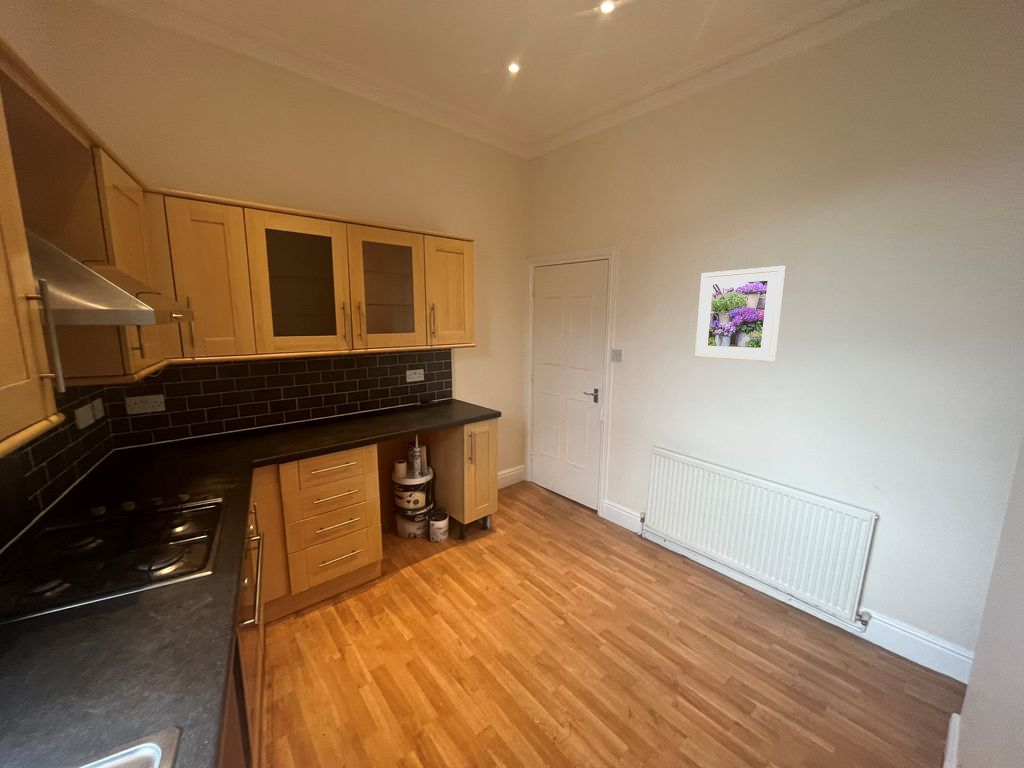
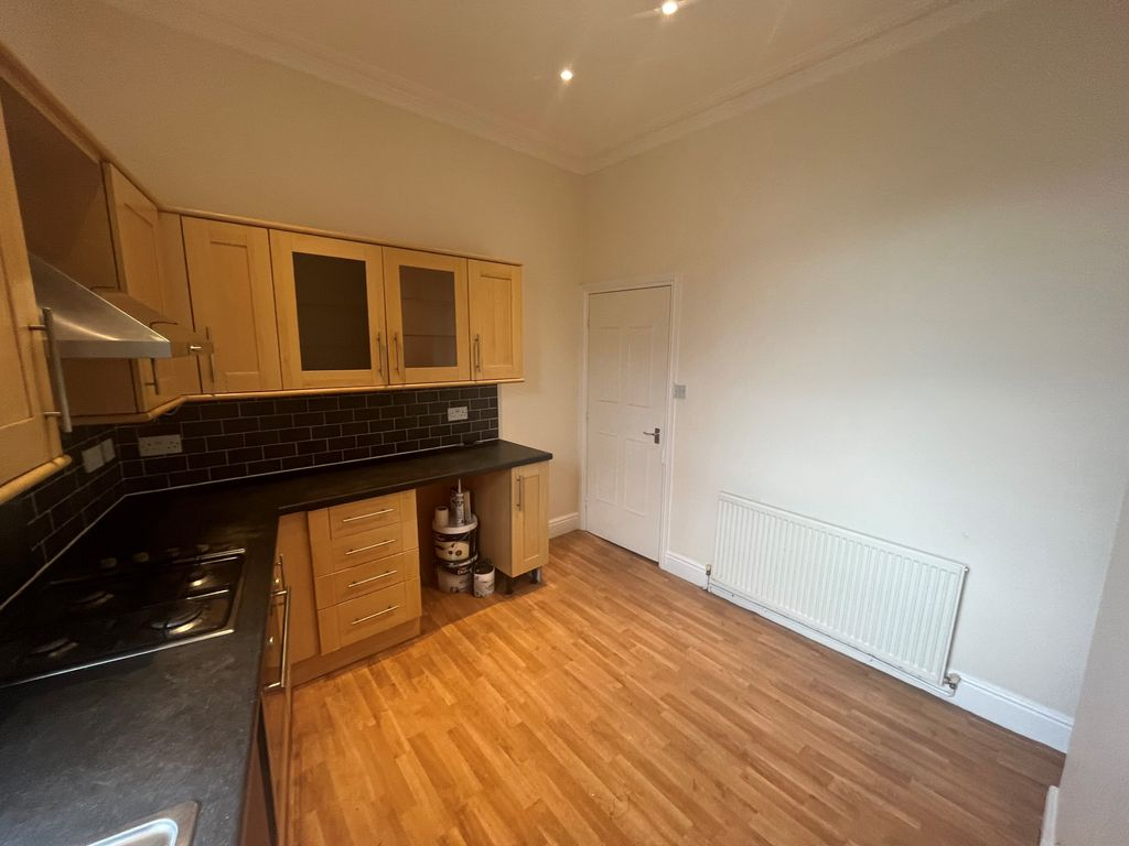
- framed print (736, 315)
